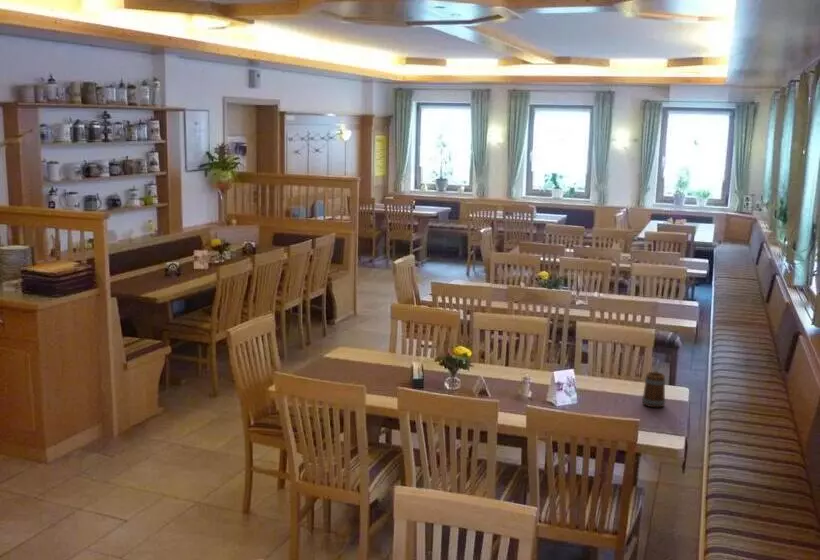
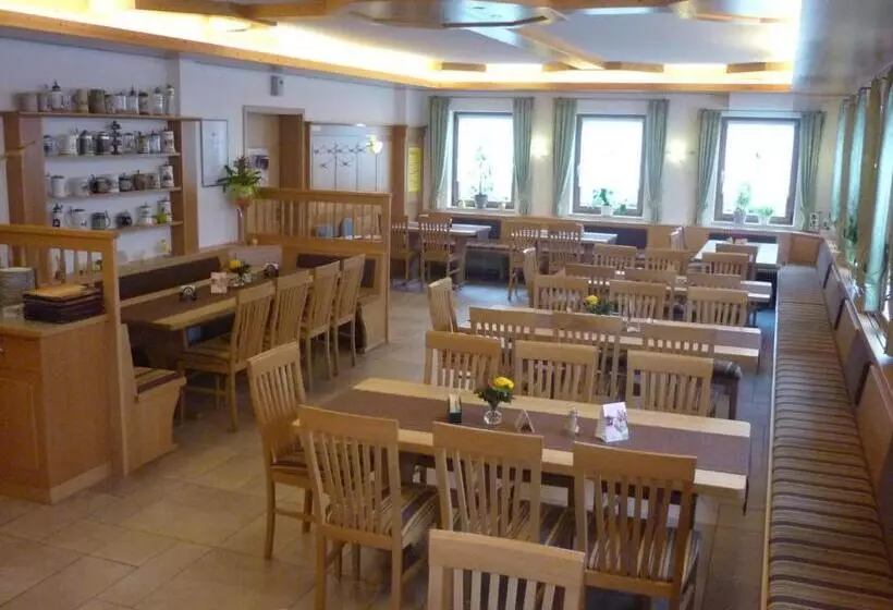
- beer mug (654, 387)
